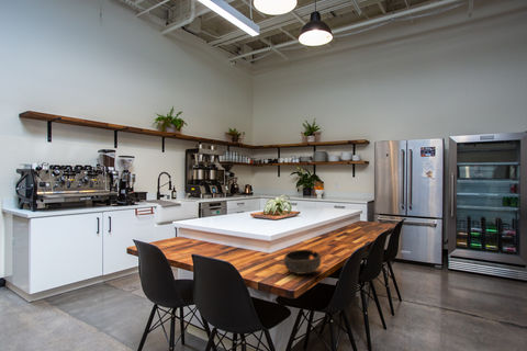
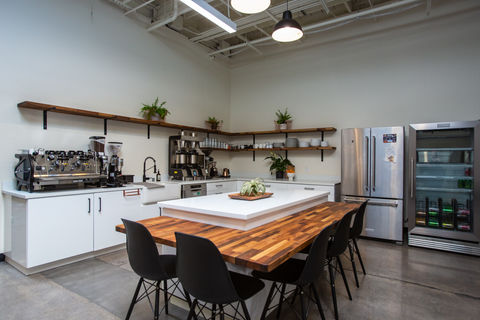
- bowl (302, 262)
